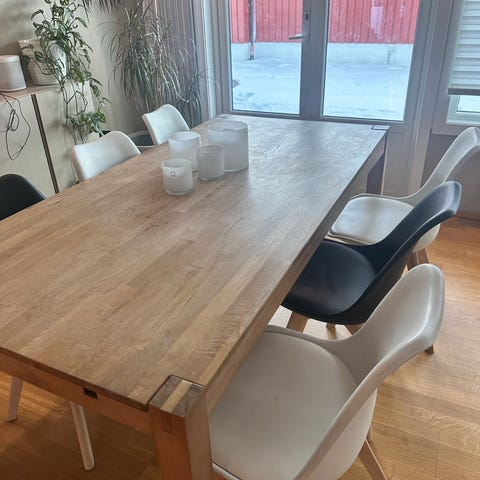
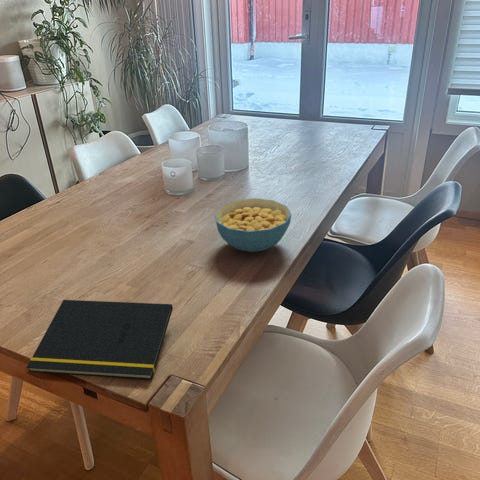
+ cereal bowl (252, 230)
+ notepad (104, 336)
